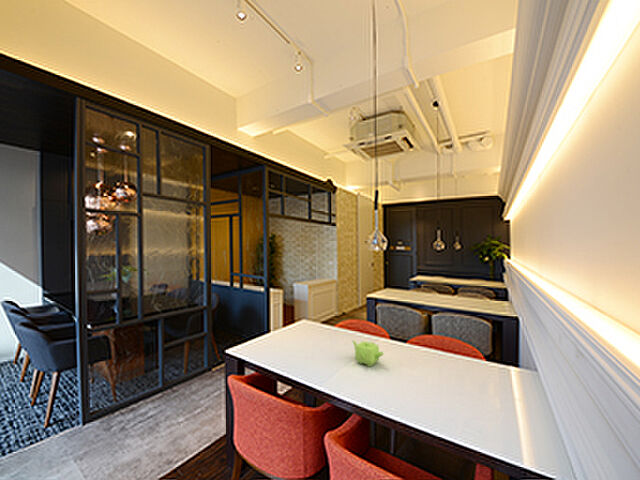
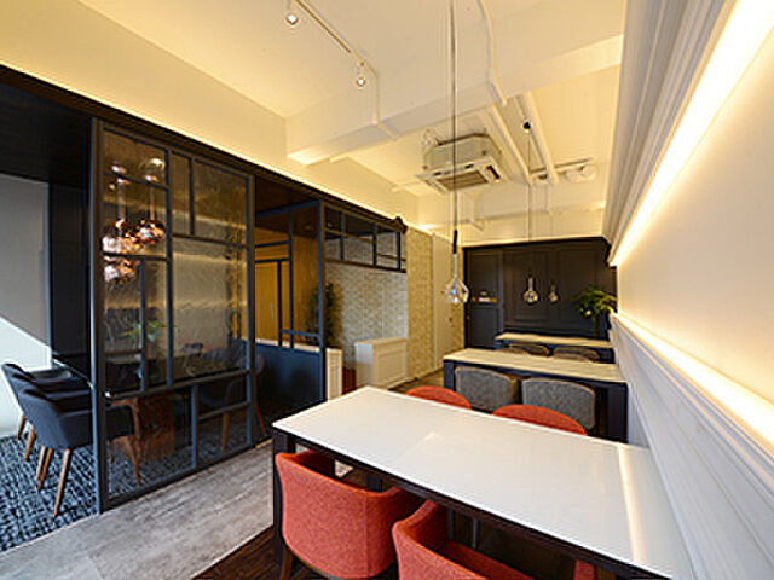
- teapot (366, 352)
